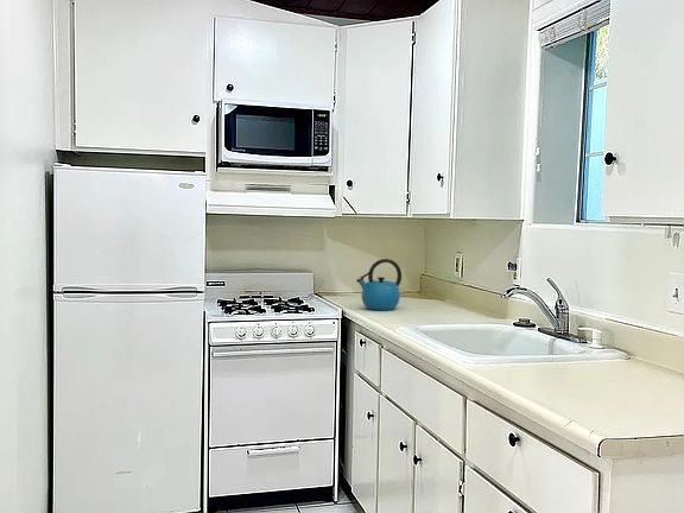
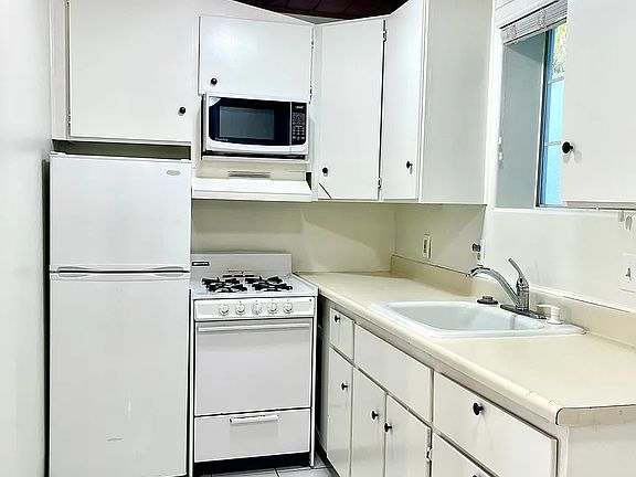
- kettle (379, 284)
